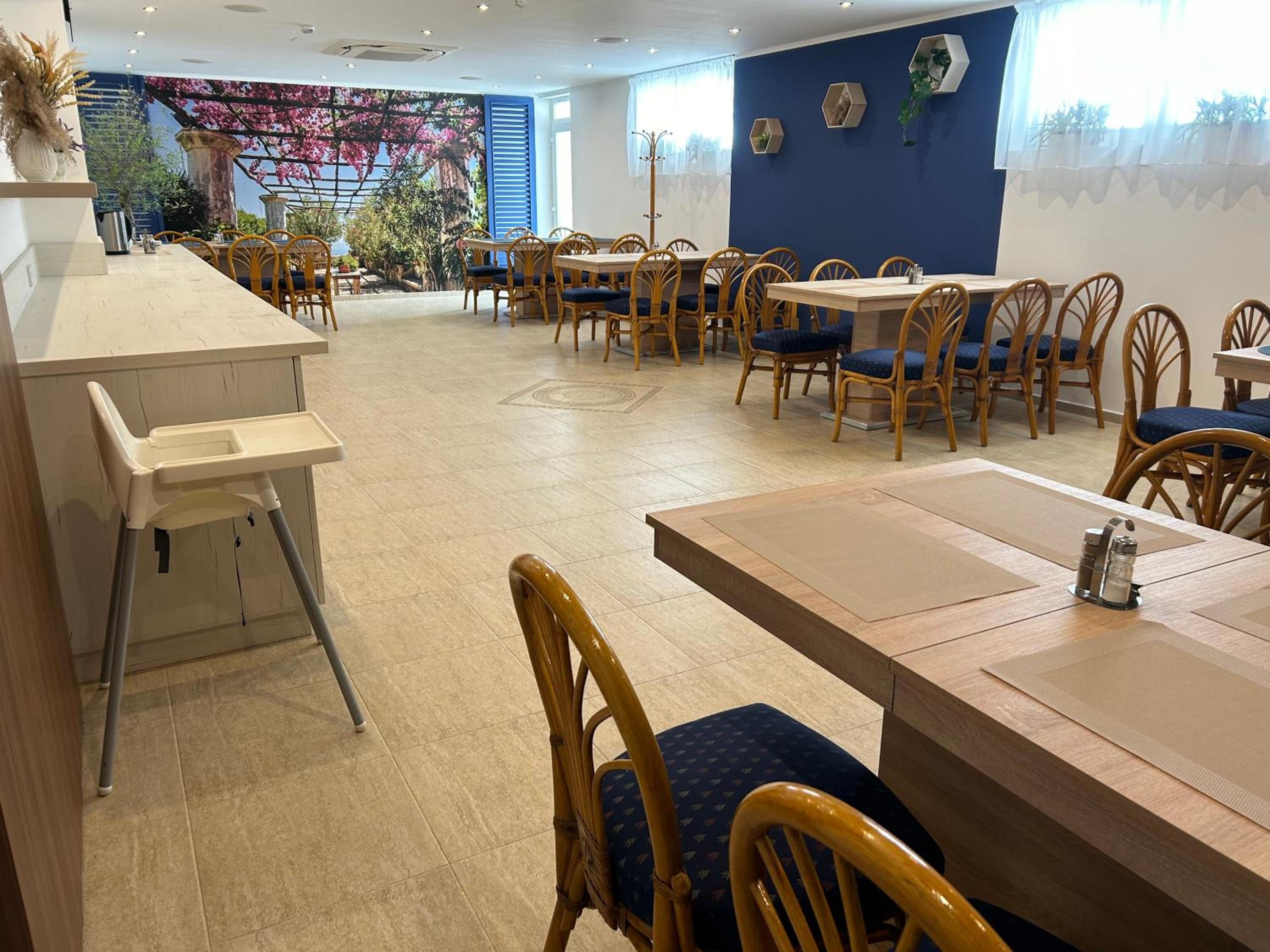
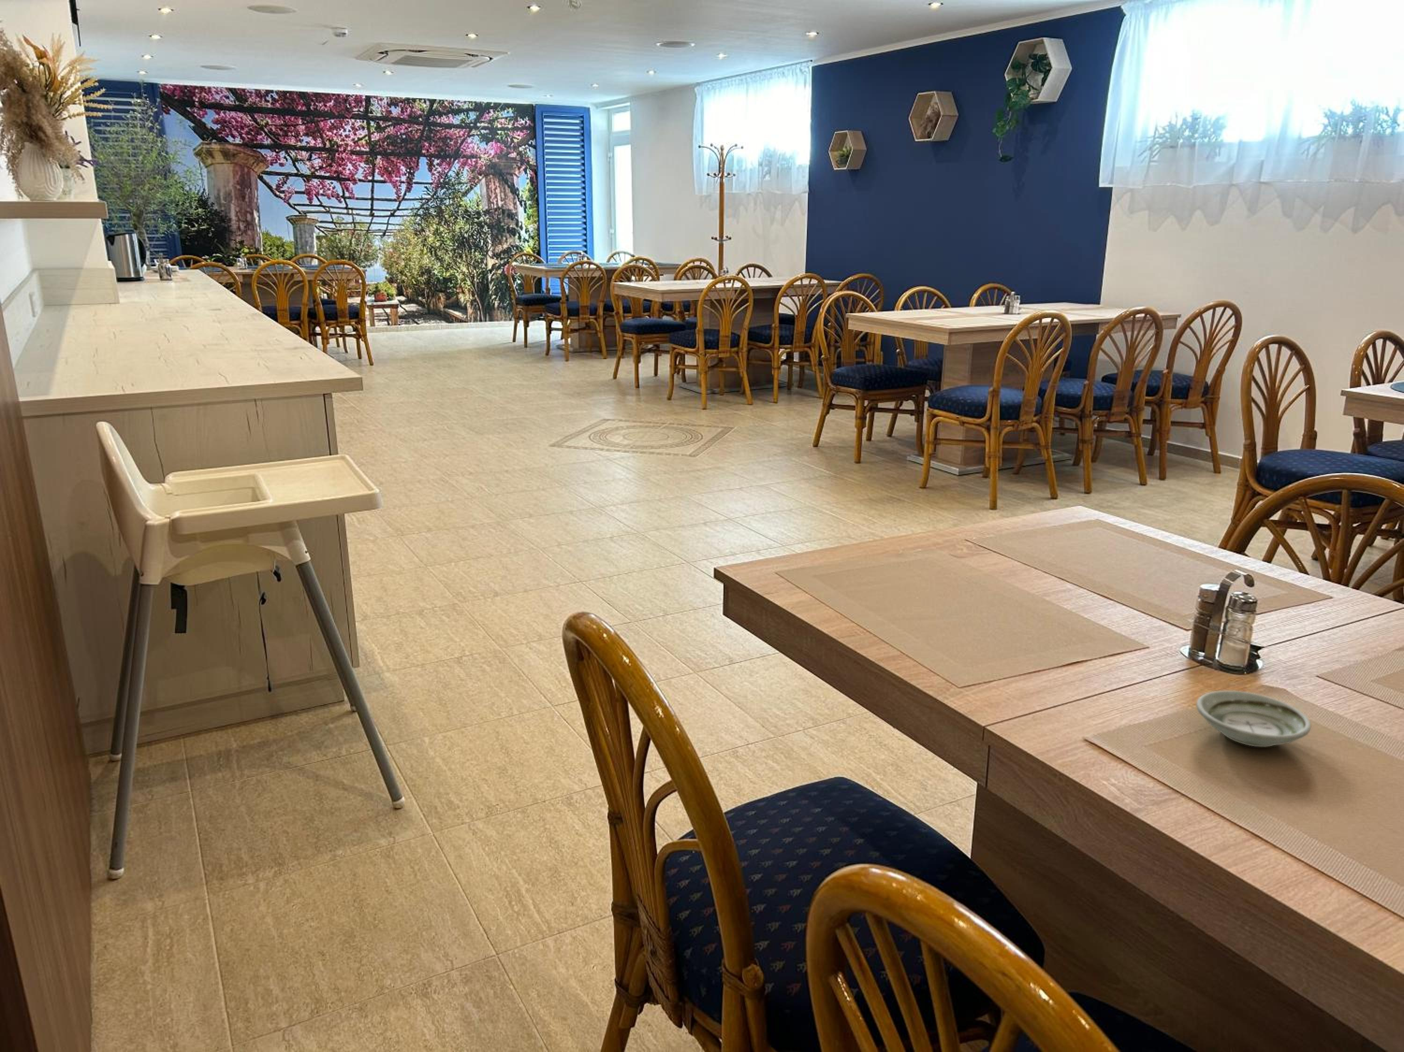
+ saucer (1251, 723)
